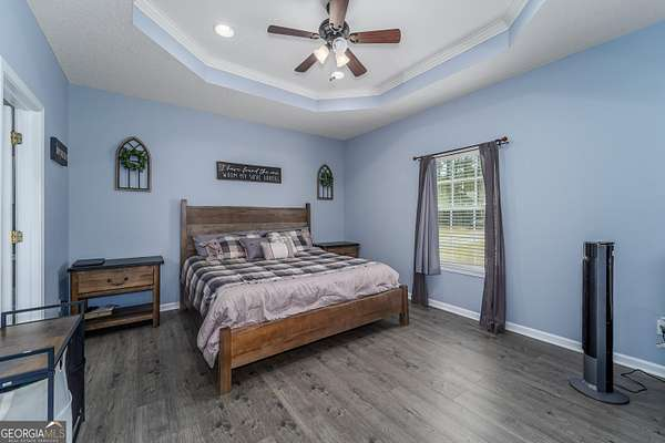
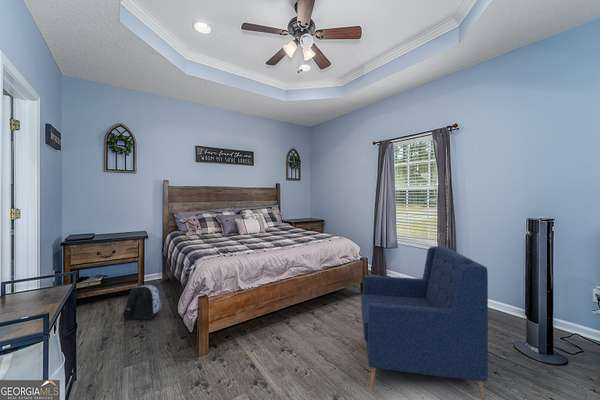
+ backpack (145, 300)
+ armchair (411, 306)
